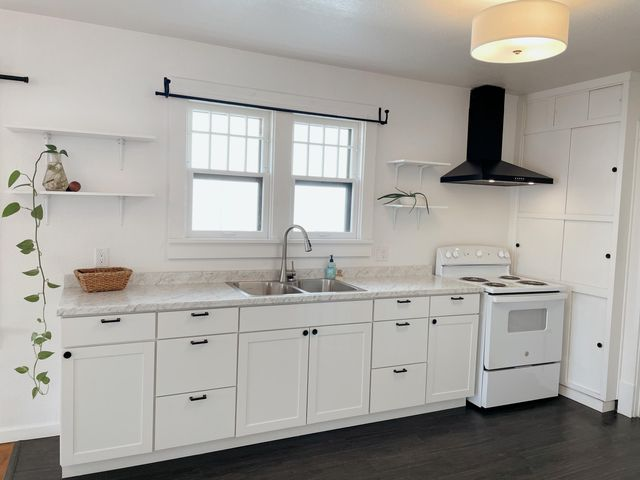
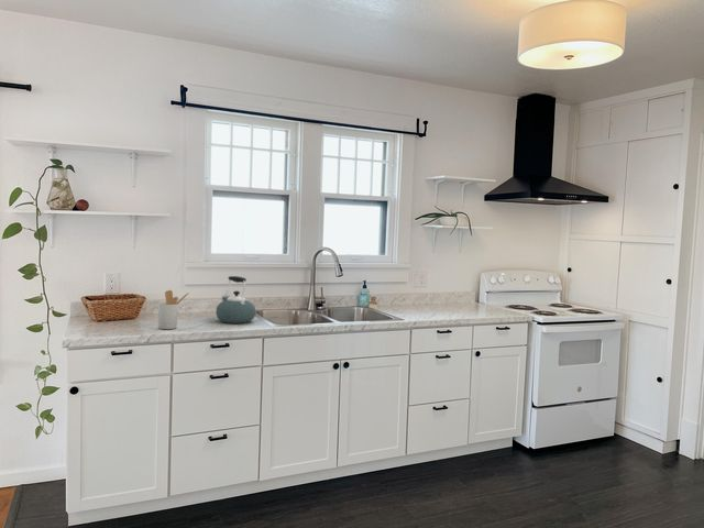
+ kettle (234, 298)
+ utensil holder (174, 309)
